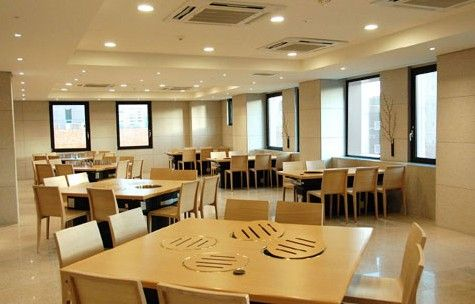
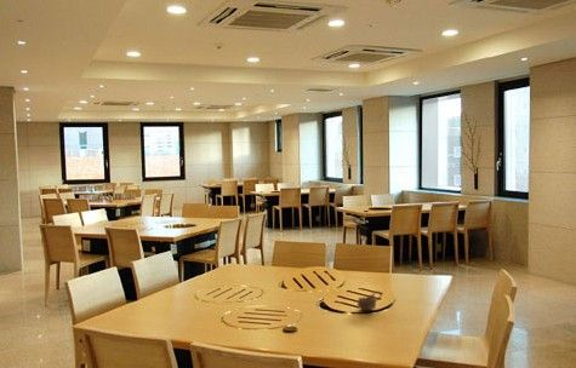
+ cup (369, 300)
